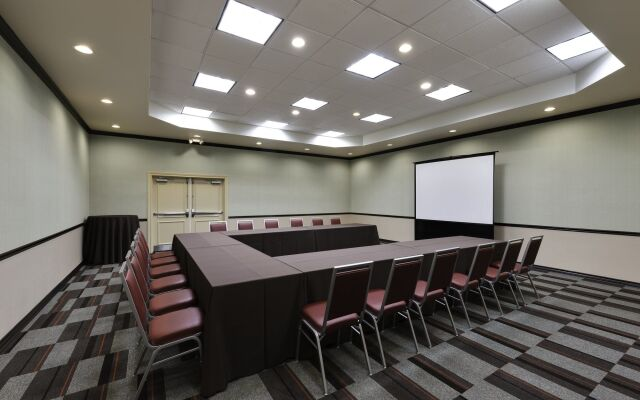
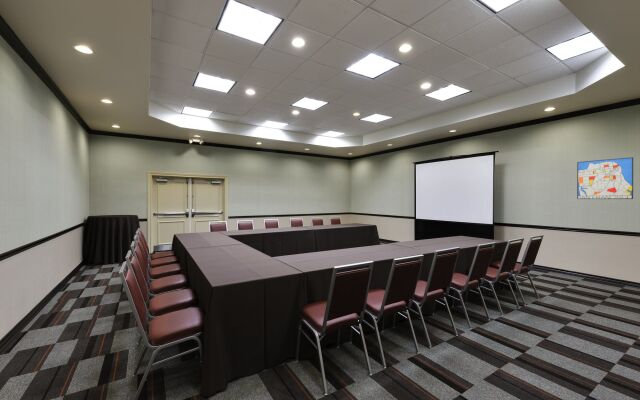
+ wall art (603, 179)
